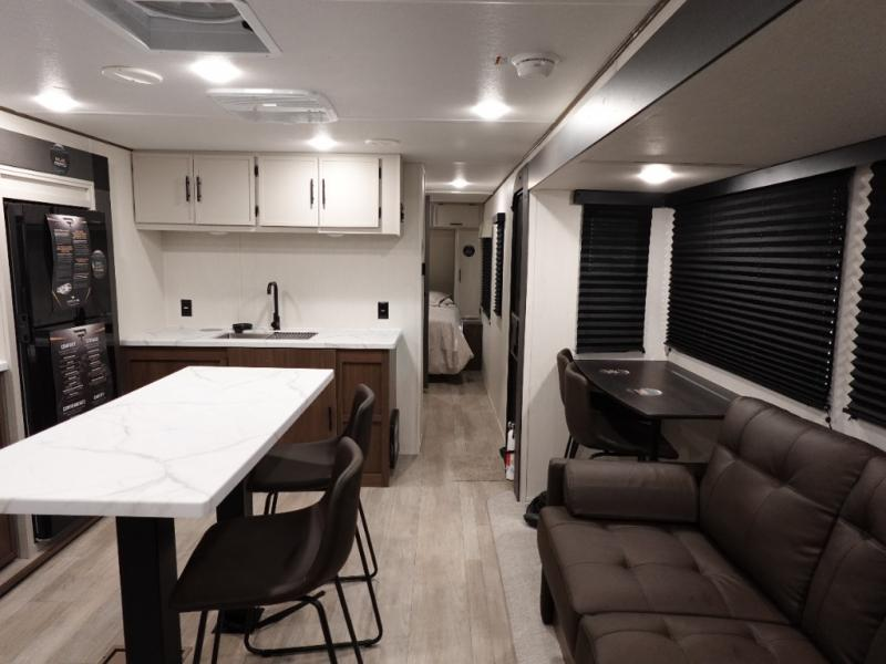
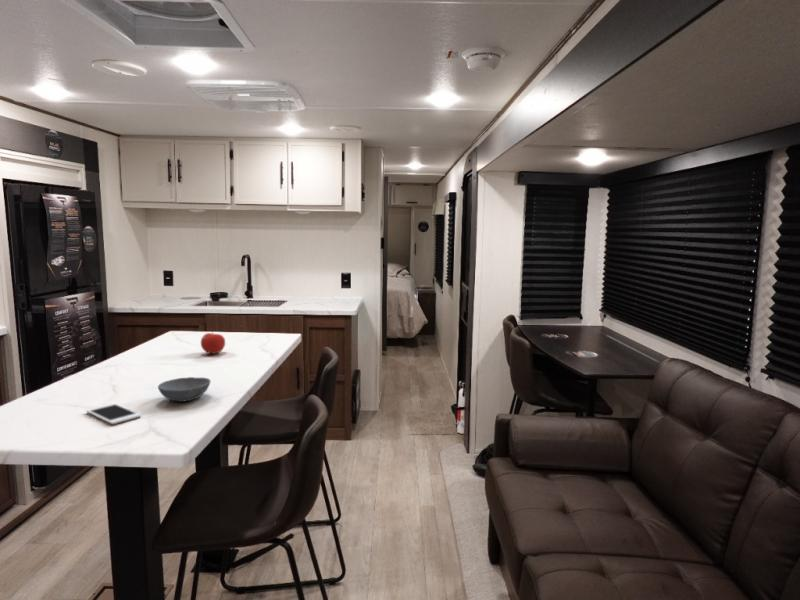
+ fruit (213, 341)
+ bowl (185, 390)
+ cell phone (113, 413)
